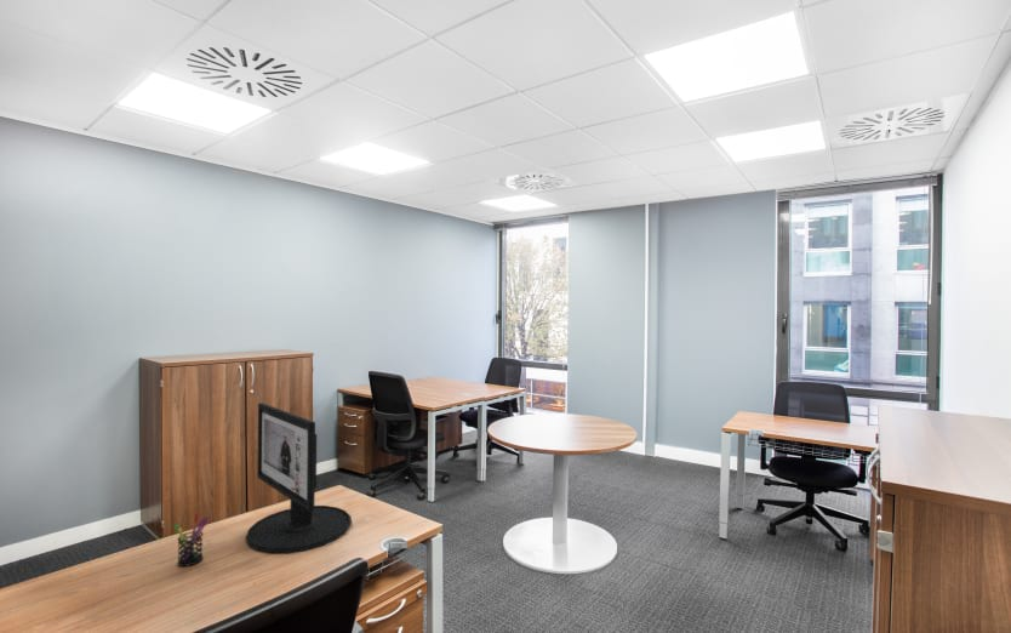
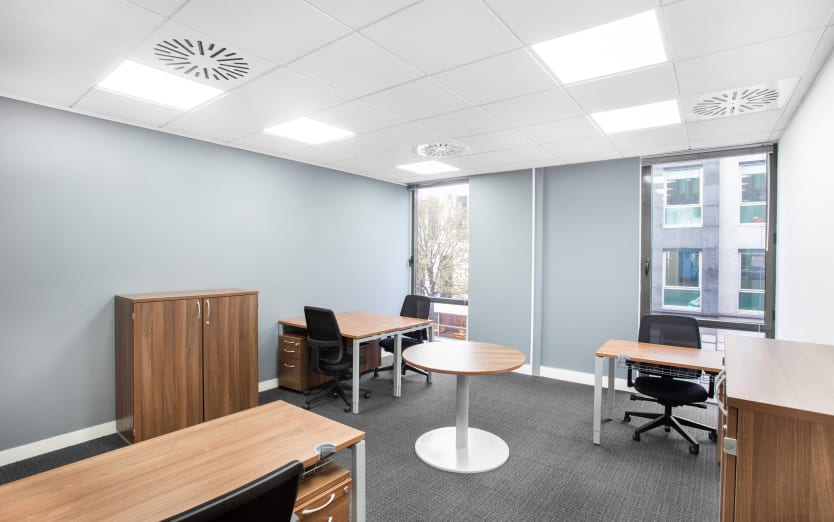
- pen holder (188, 537)
- computer monitor (296, 468)
